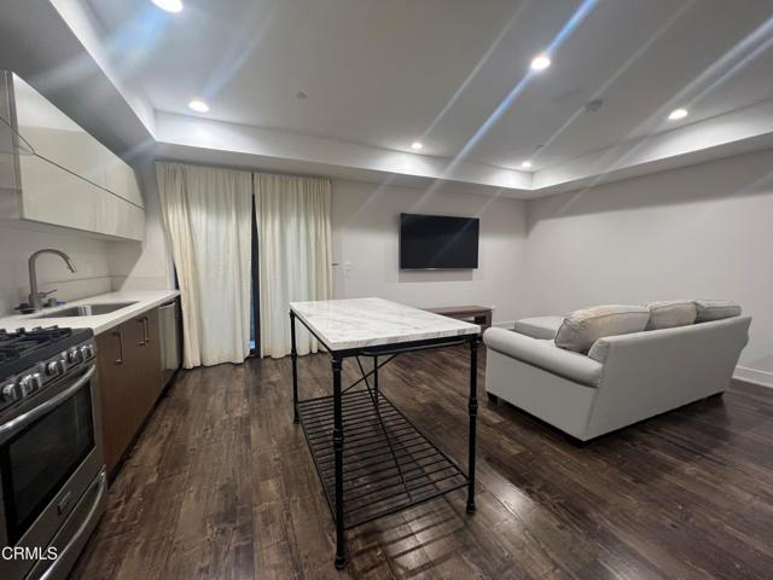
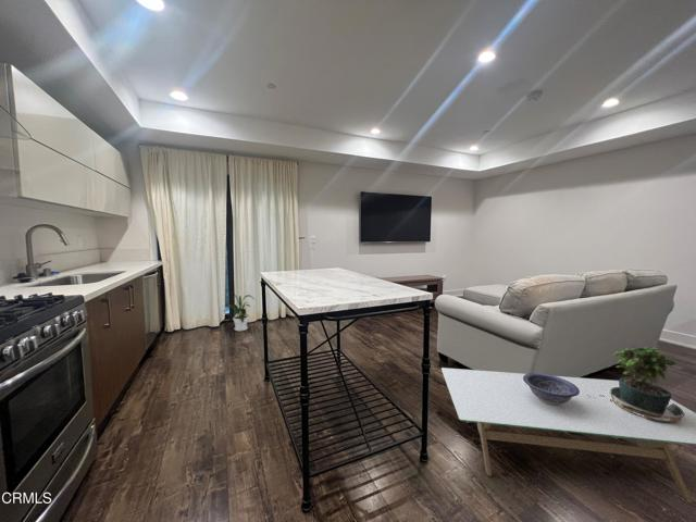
+ decorative bowl (549, 390)
+ coffee table (559, 426)
+ house plant (239, 310)
+ potted plant (638, 373)
